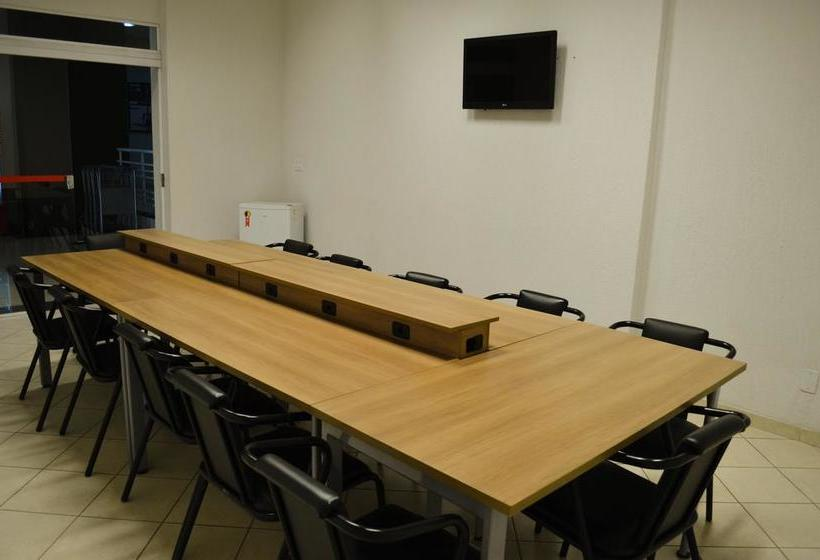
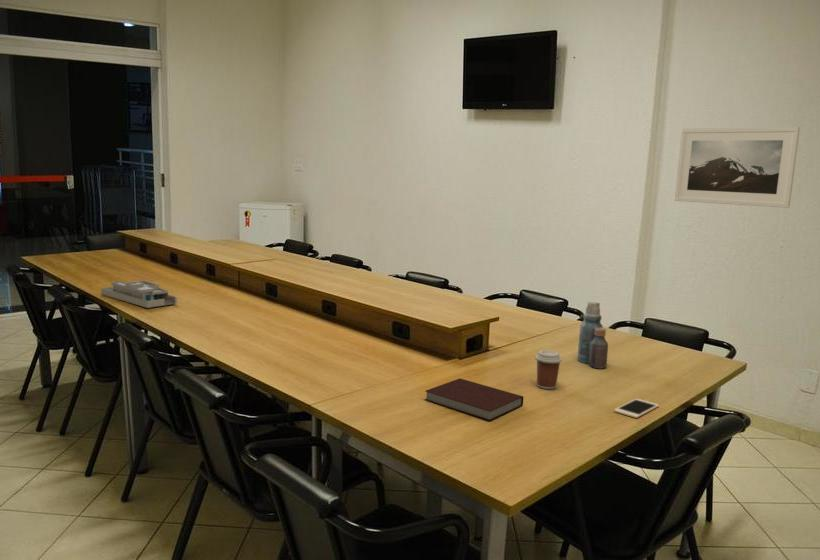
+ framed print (733, 166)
+ bottle (595, 333)
+ cell phone (636, 407)
+ desk organizer (138, 290)
+ notebook (473, 398)
+ coffee cup (547, 369)
